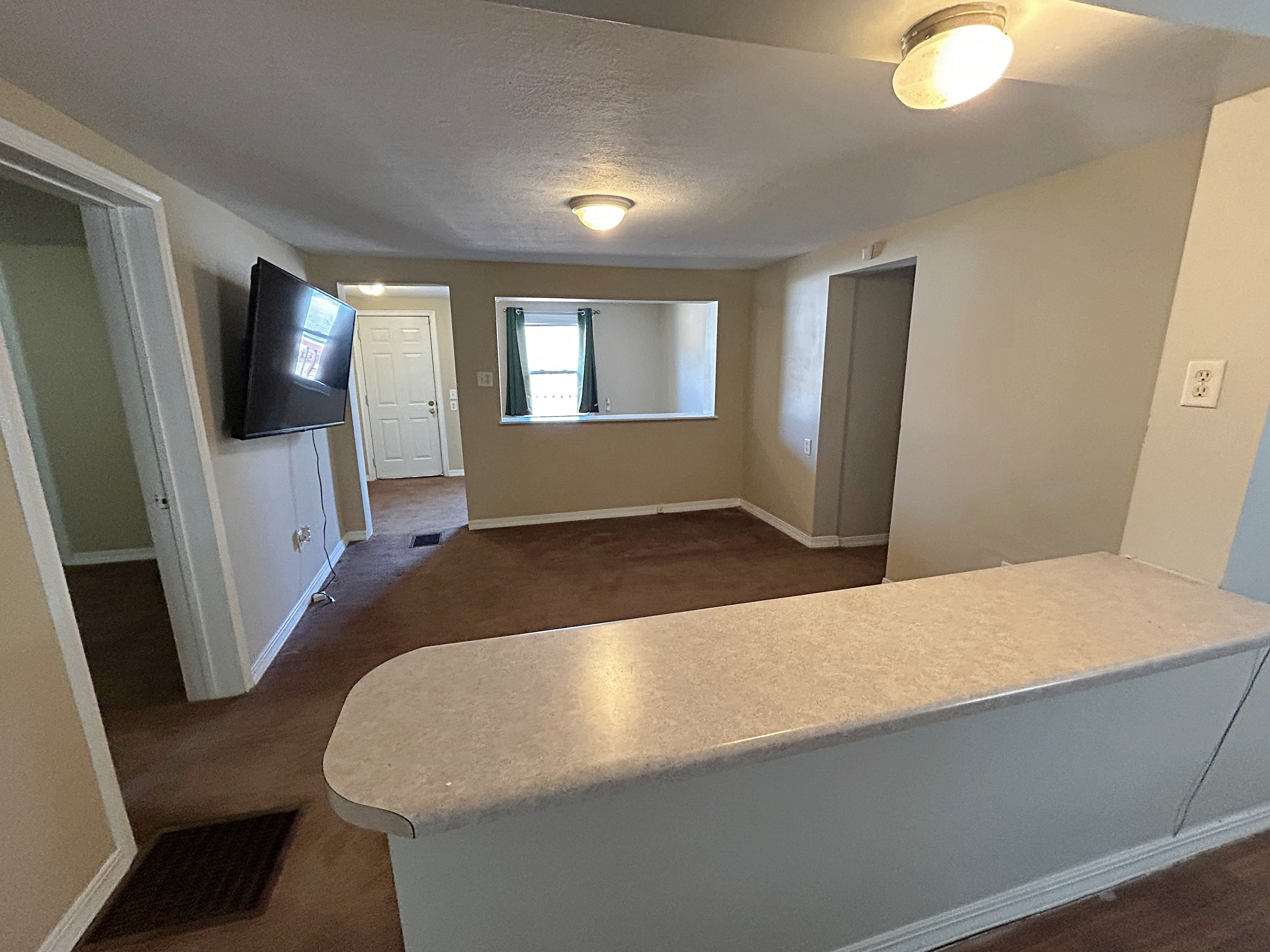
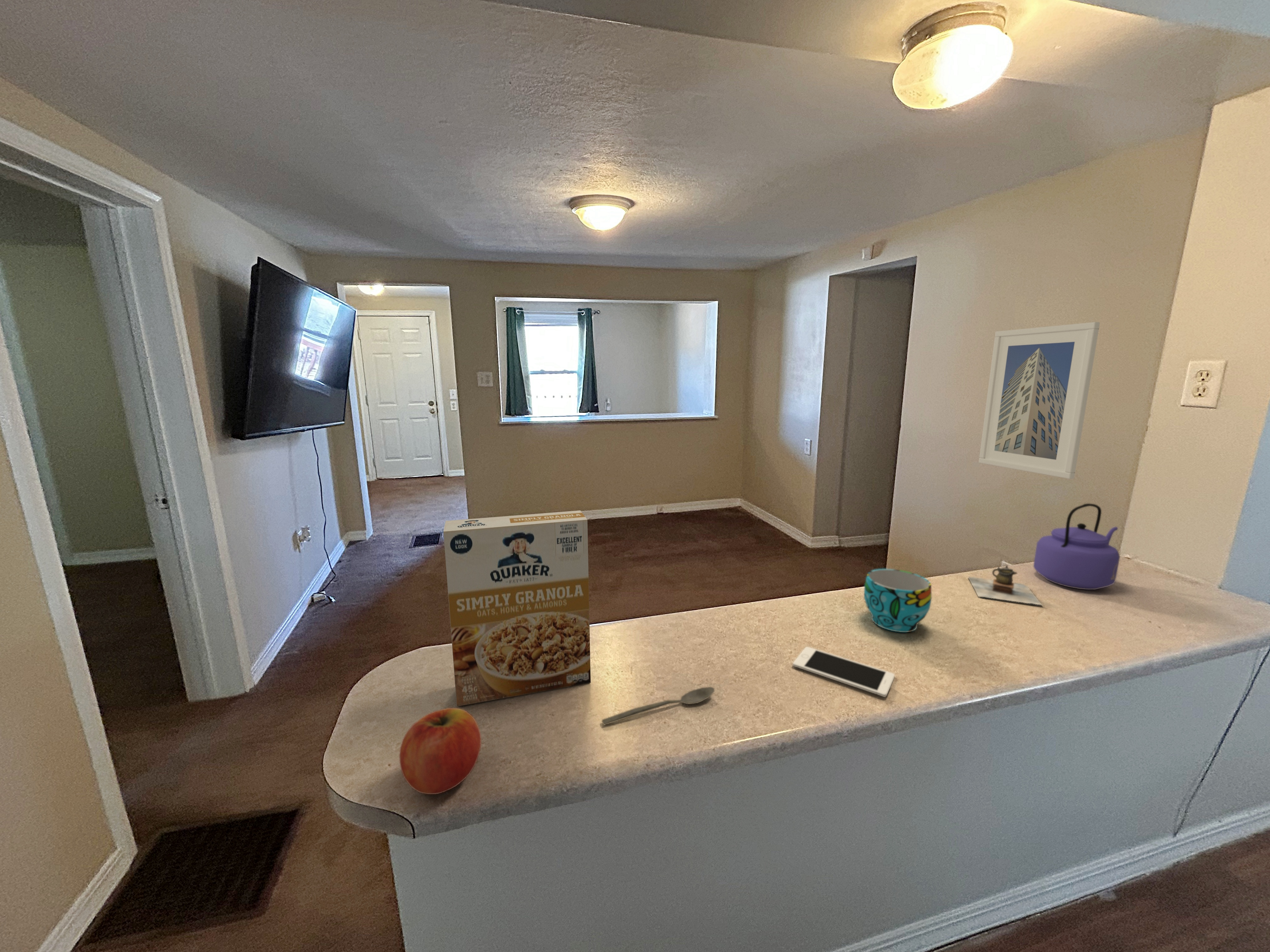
+ kettle (1087, 542)
+ cereal box (521, 604)
+ cell phone (843, 670)
+ fruit (441, 745)
+ cup (893, 600)
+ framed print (1032, 400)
+ teapot (1004, 578)
+ spoon (660, 705)
